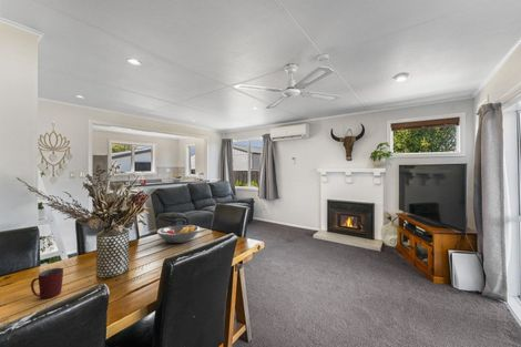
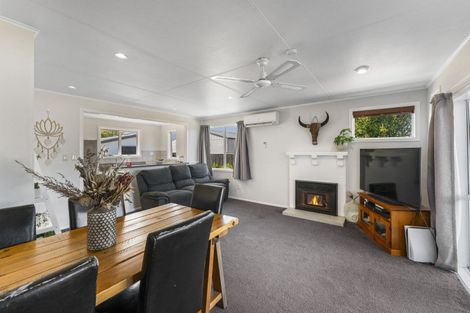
- fruit bowl (178, 233)
- mug (47, 284)
